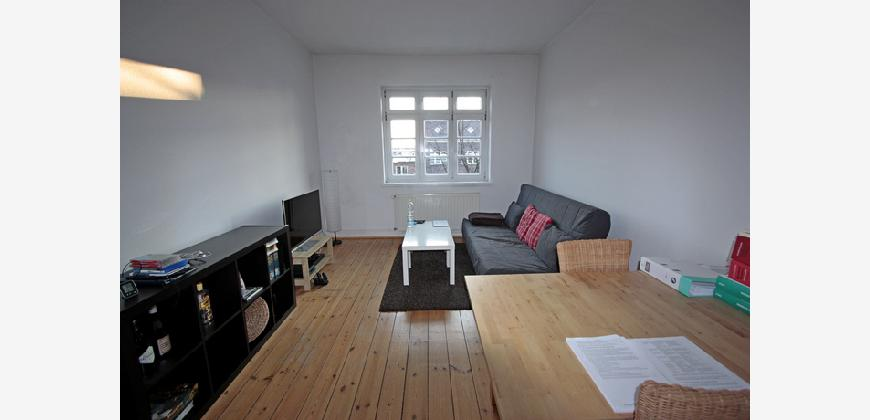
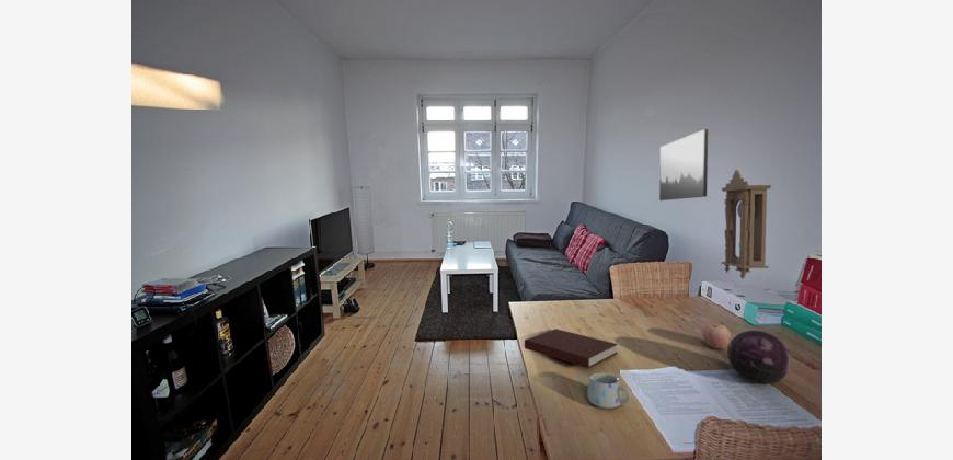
+ notebook (570, 346)
+ pendulum clock (744, 225)
+ mug (609, 392)
+ decorative orb (758, 356)
+ wall art (680, 169)
+ apple (715, 335)
